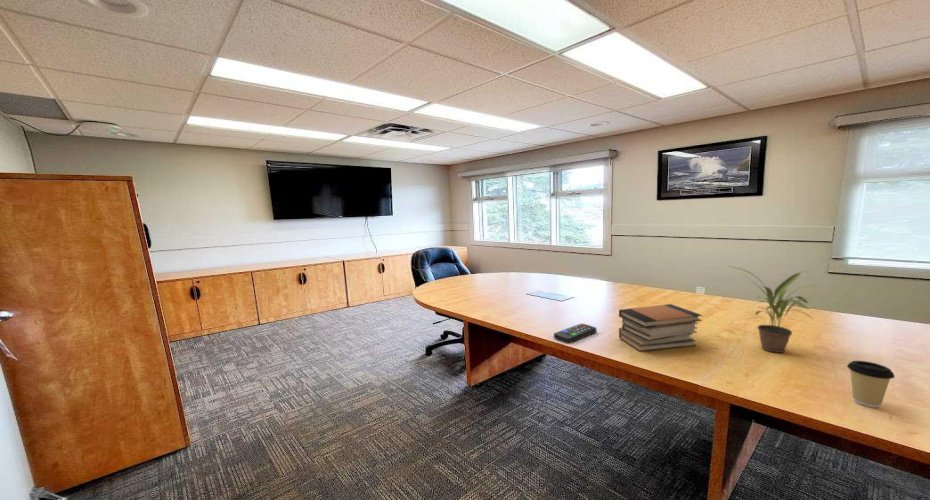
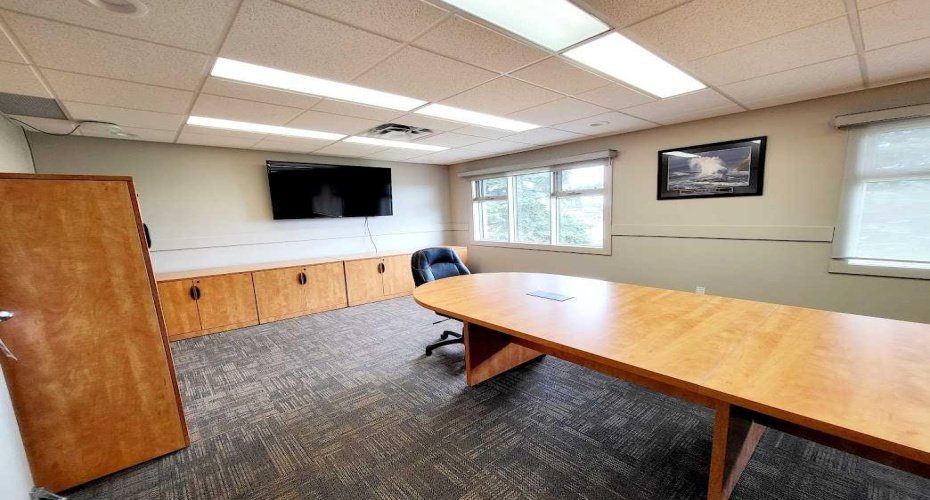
- coffee cup (868, 383)
- book stack (657, 326)
- remote control (575, 332)
- potted plant (770, 307)
